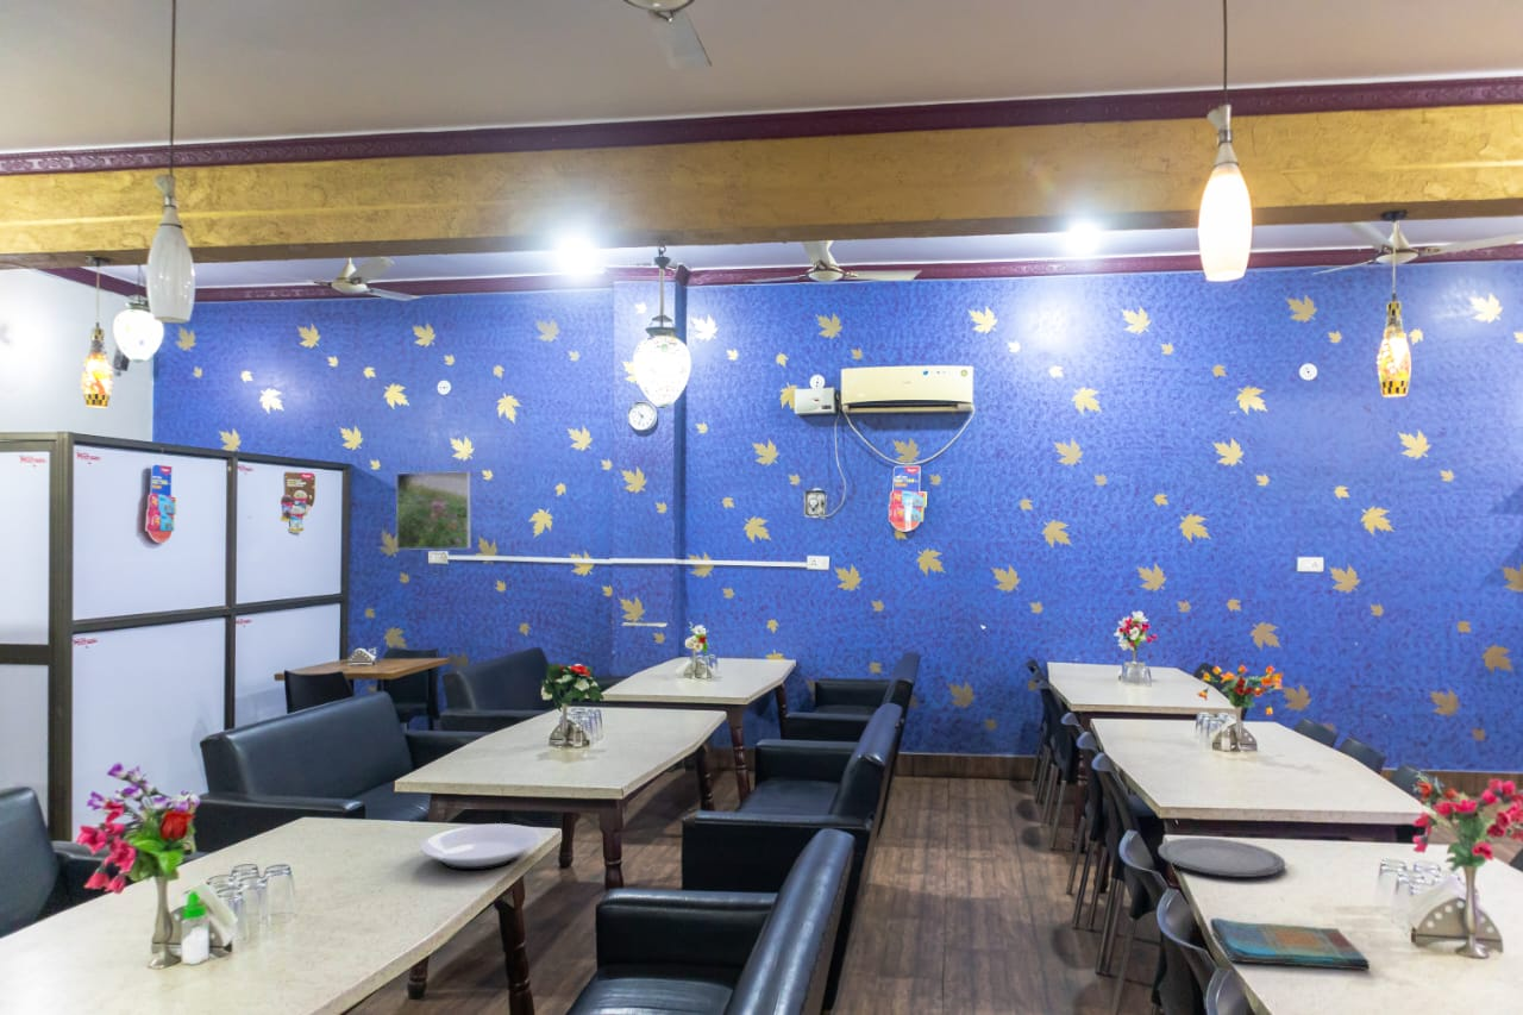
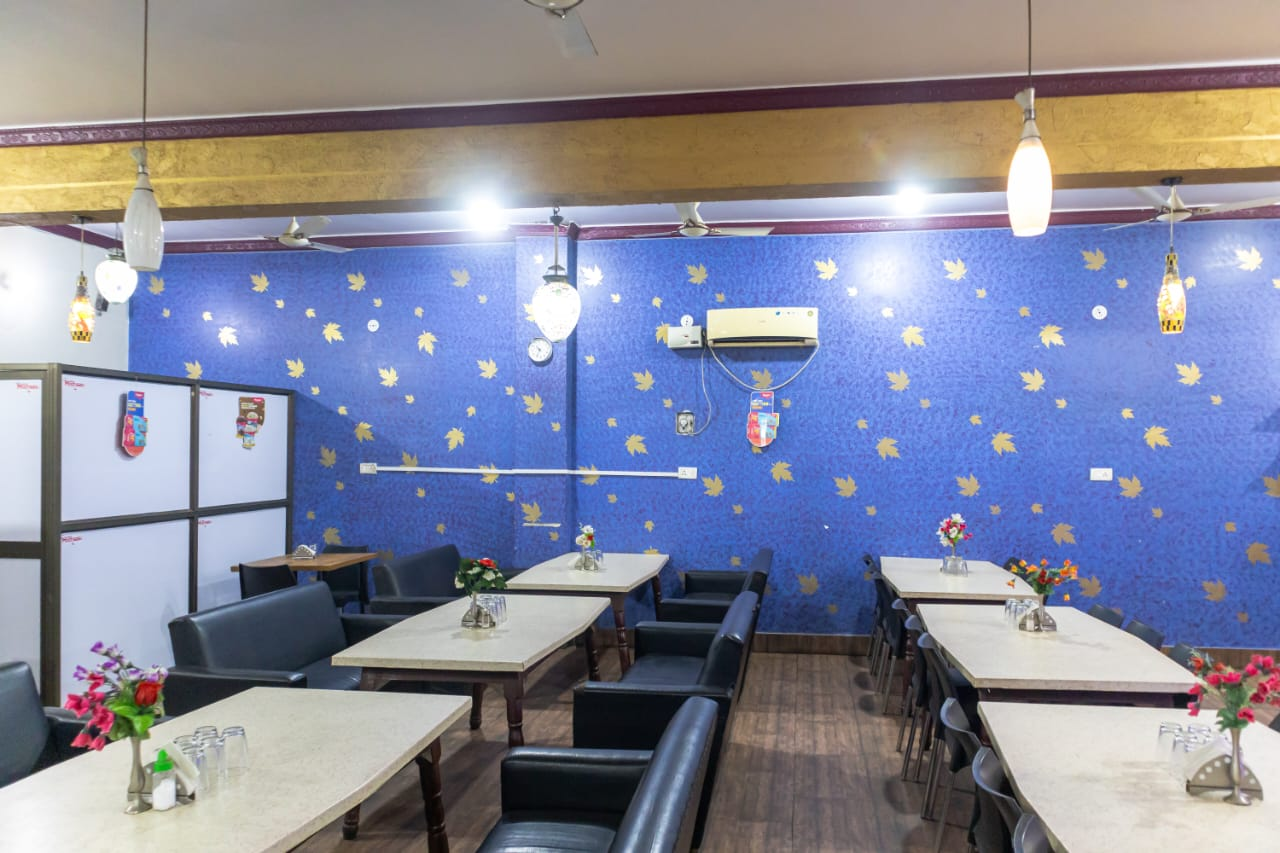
- plate (481, 848)
- dish towel (1285, 941)
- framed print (433, 510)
- plate (1220, 858)
